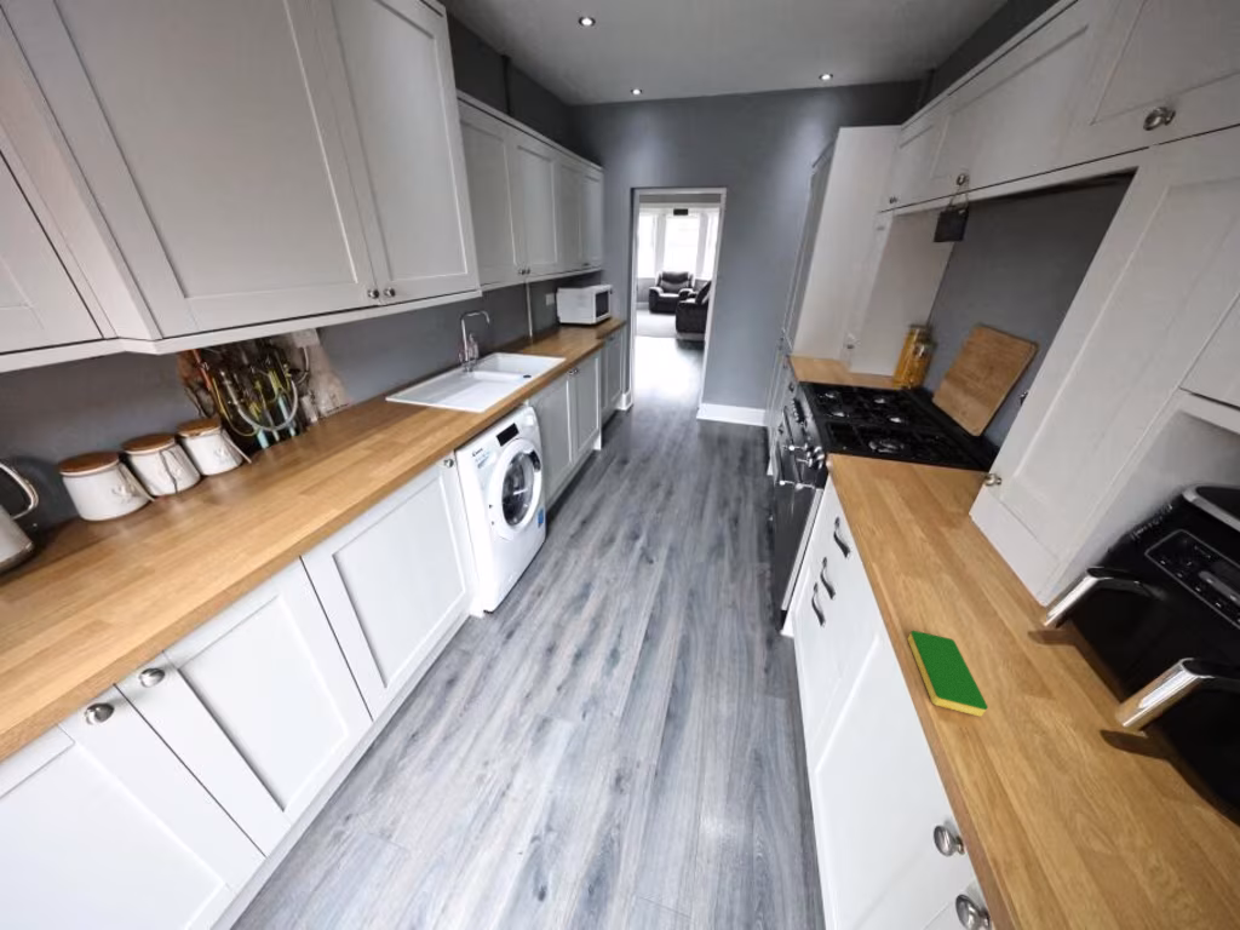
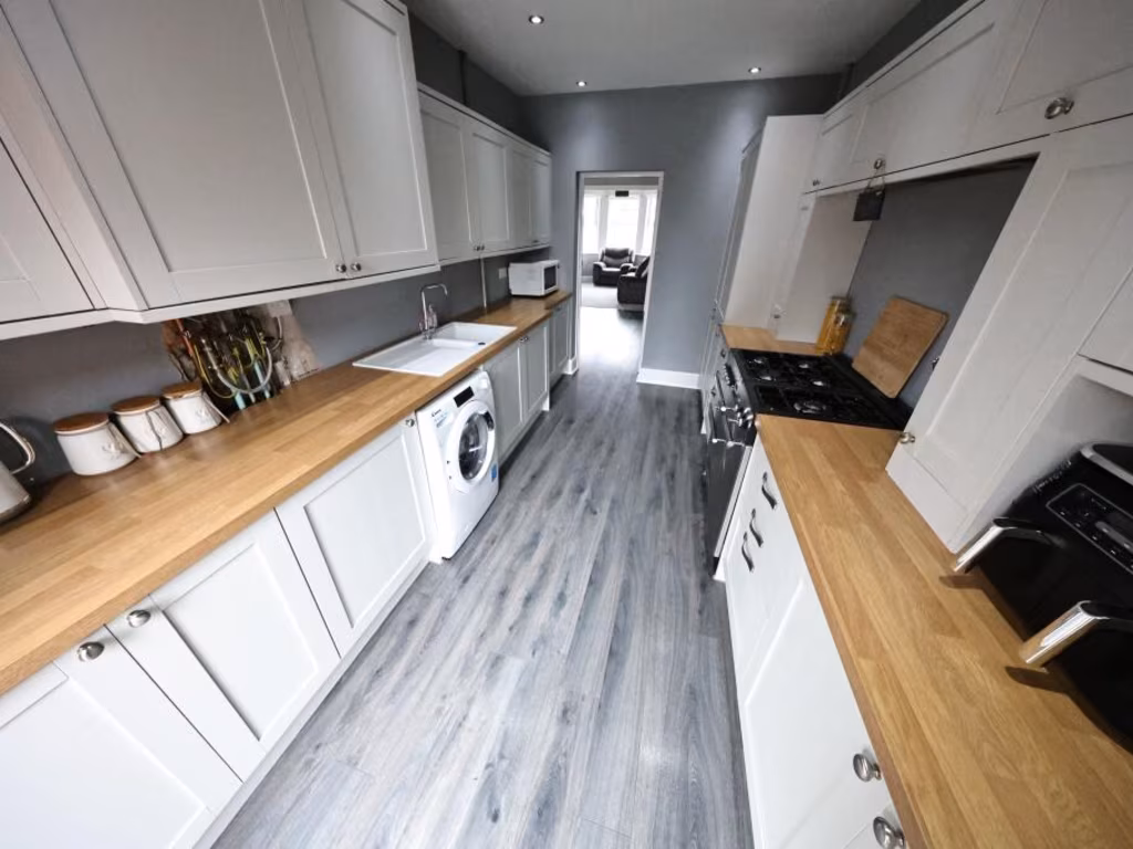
- dish sponge (943, 670)
